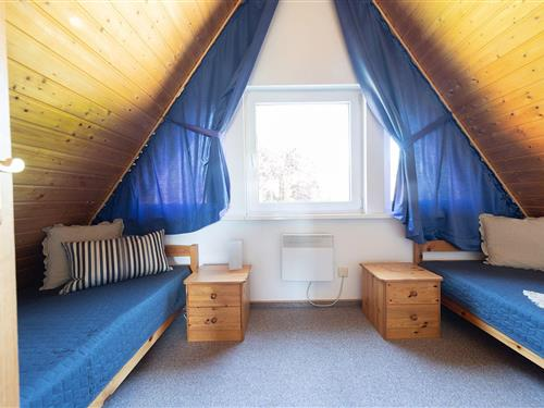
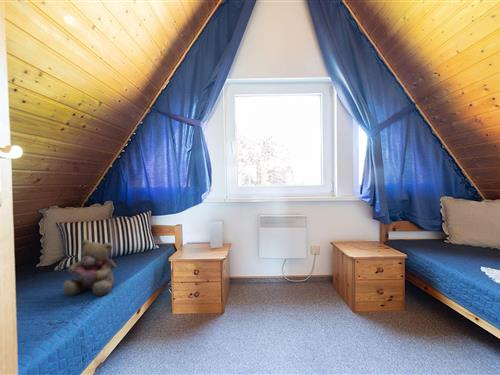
+ teddy bear (91, 264)
